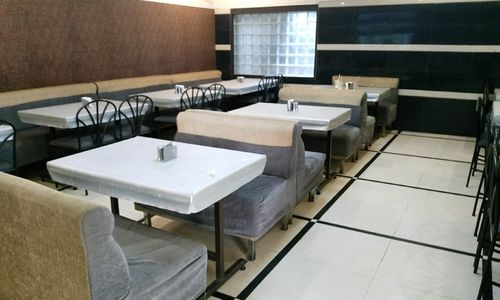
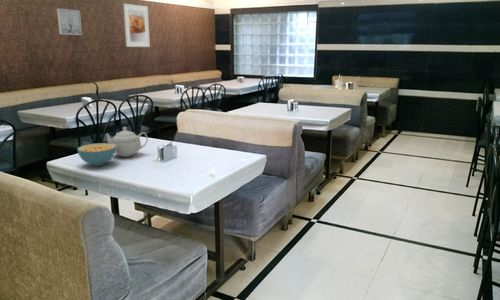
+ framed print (137, 26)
+ teapot (126, 141)
+ cereal bowl (97, 155)
+ wall art (69, 22)
